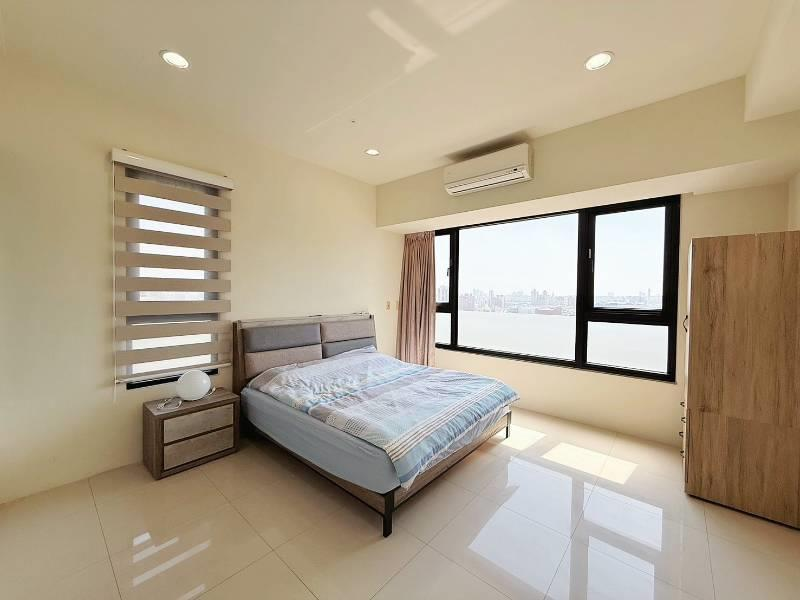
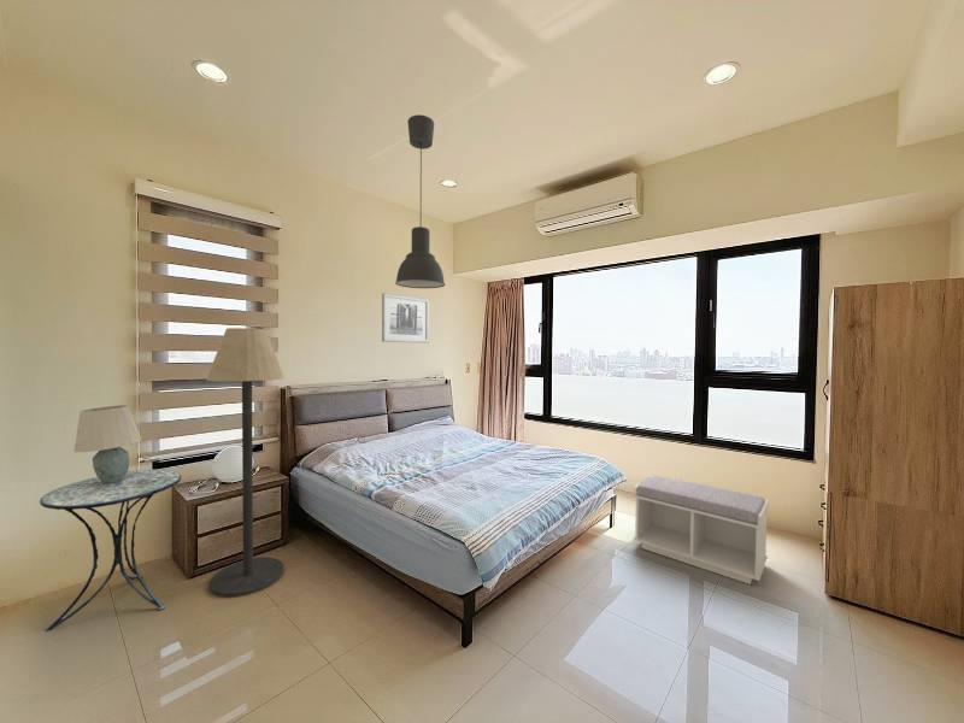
+ wall art (406, 319)
+ table lamp (112, 443)
+ side table (117, 543)
+ floor lamp (247, 453)
+ bench (698, 522)
+ ceiling light (421, 204)
